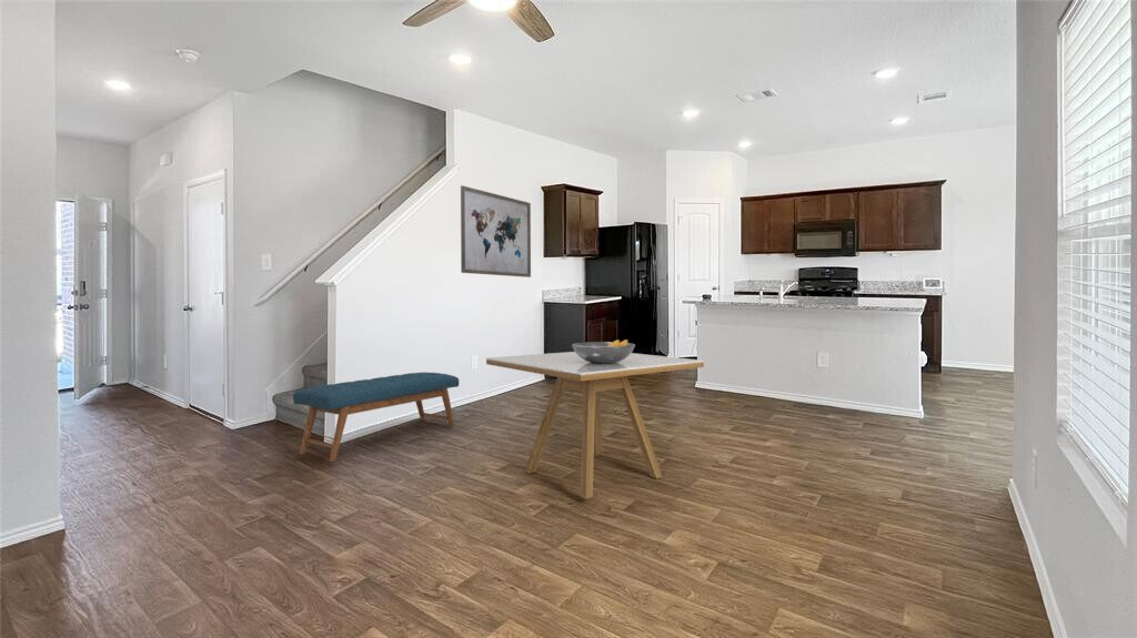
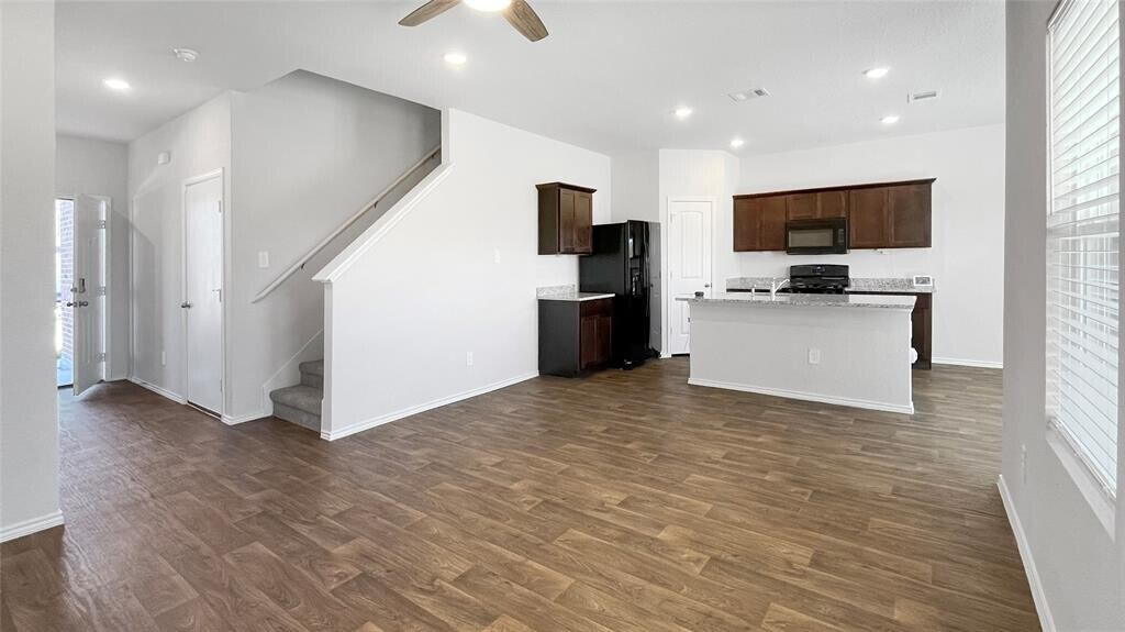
- dining table (592, 417)
- wall art (499, 234)
- fruit bowl (603, 350)
- bench (382, 407)
